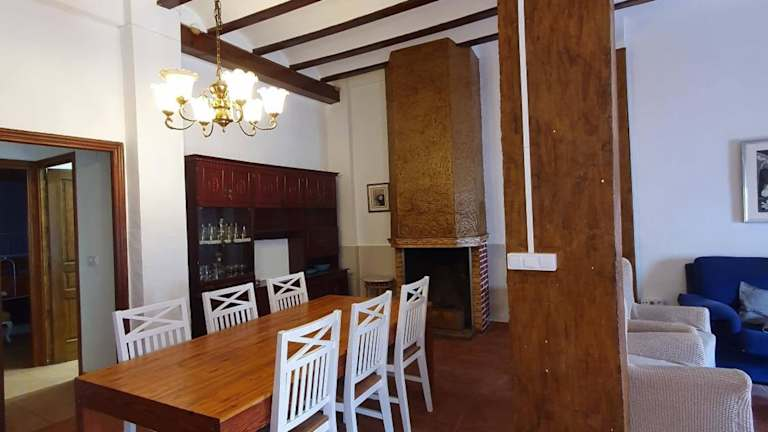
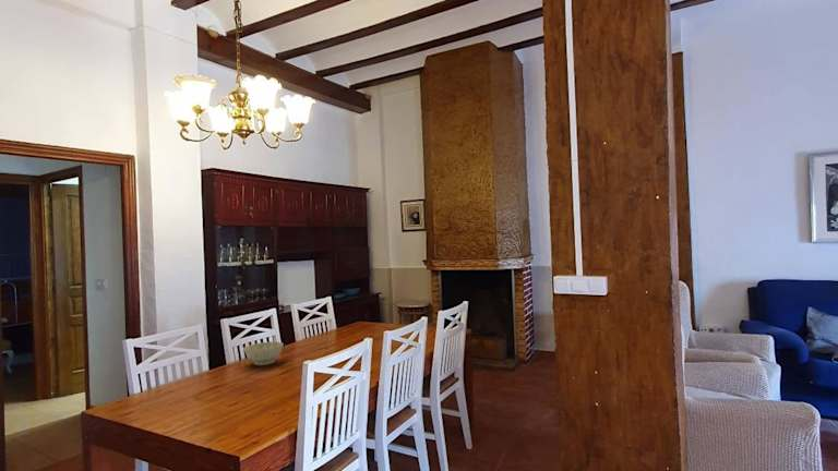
+ bowl (264, 354)
